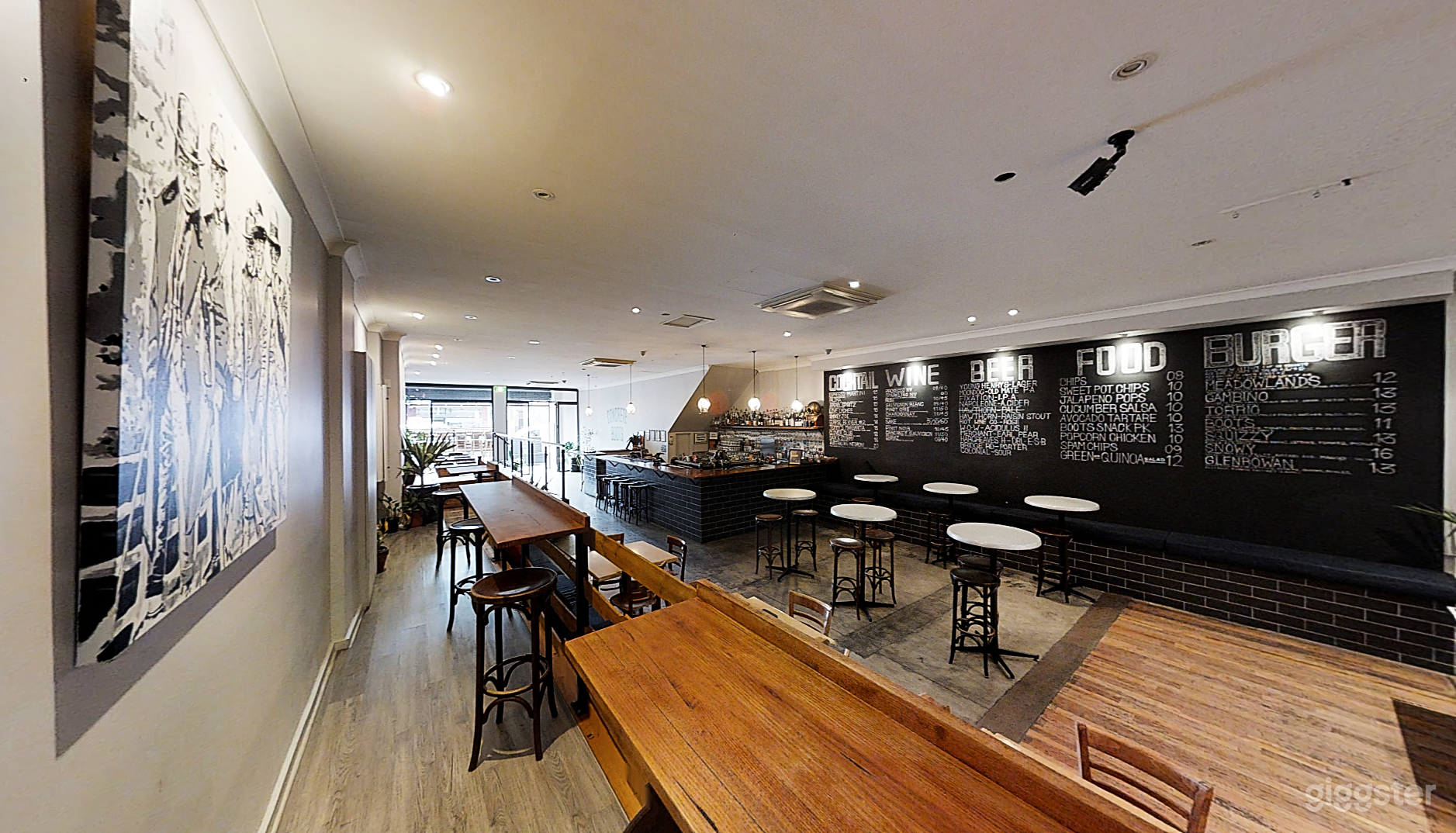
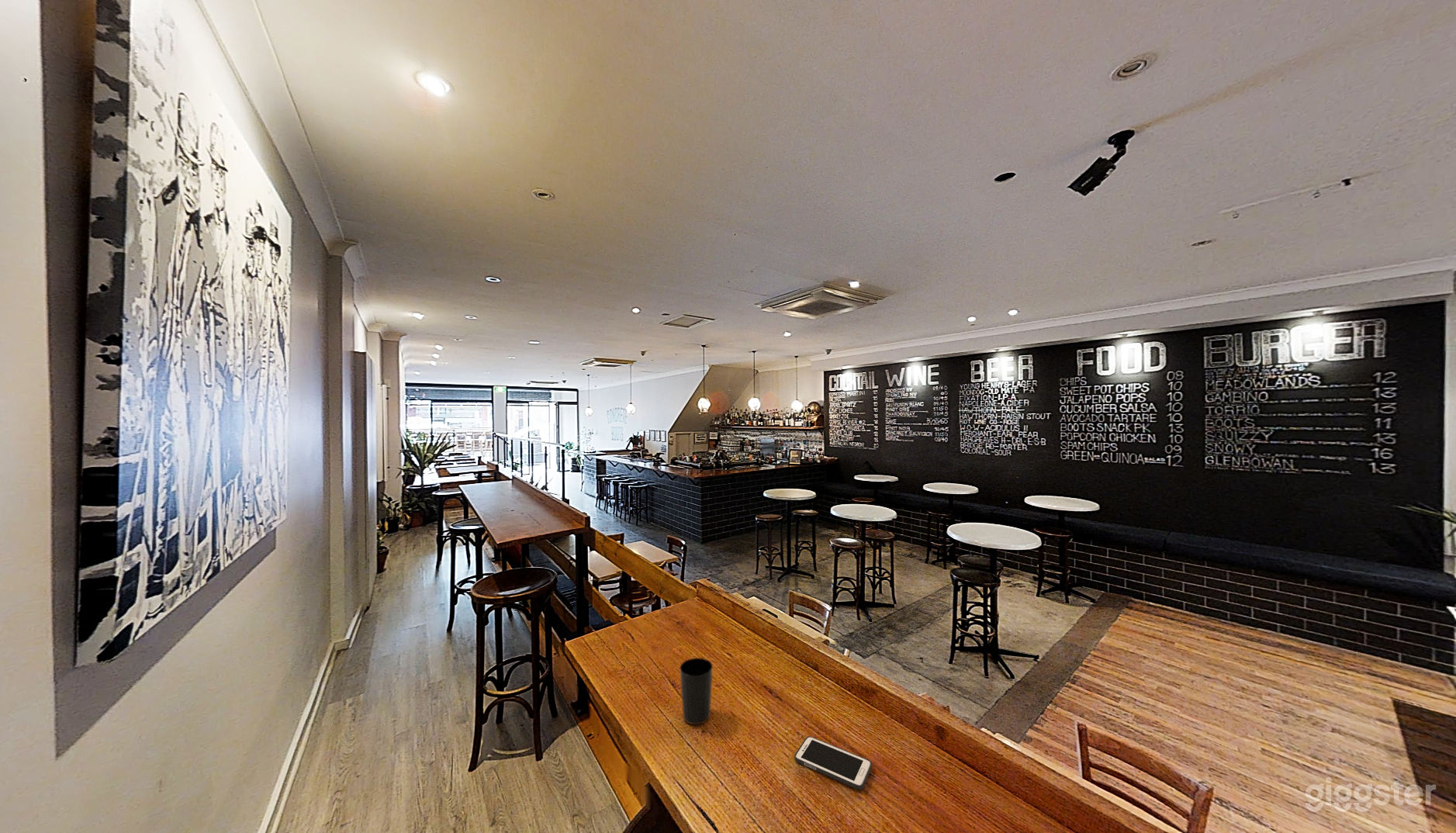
+ cup (696, 691)
+ cell phone (832, 761)
